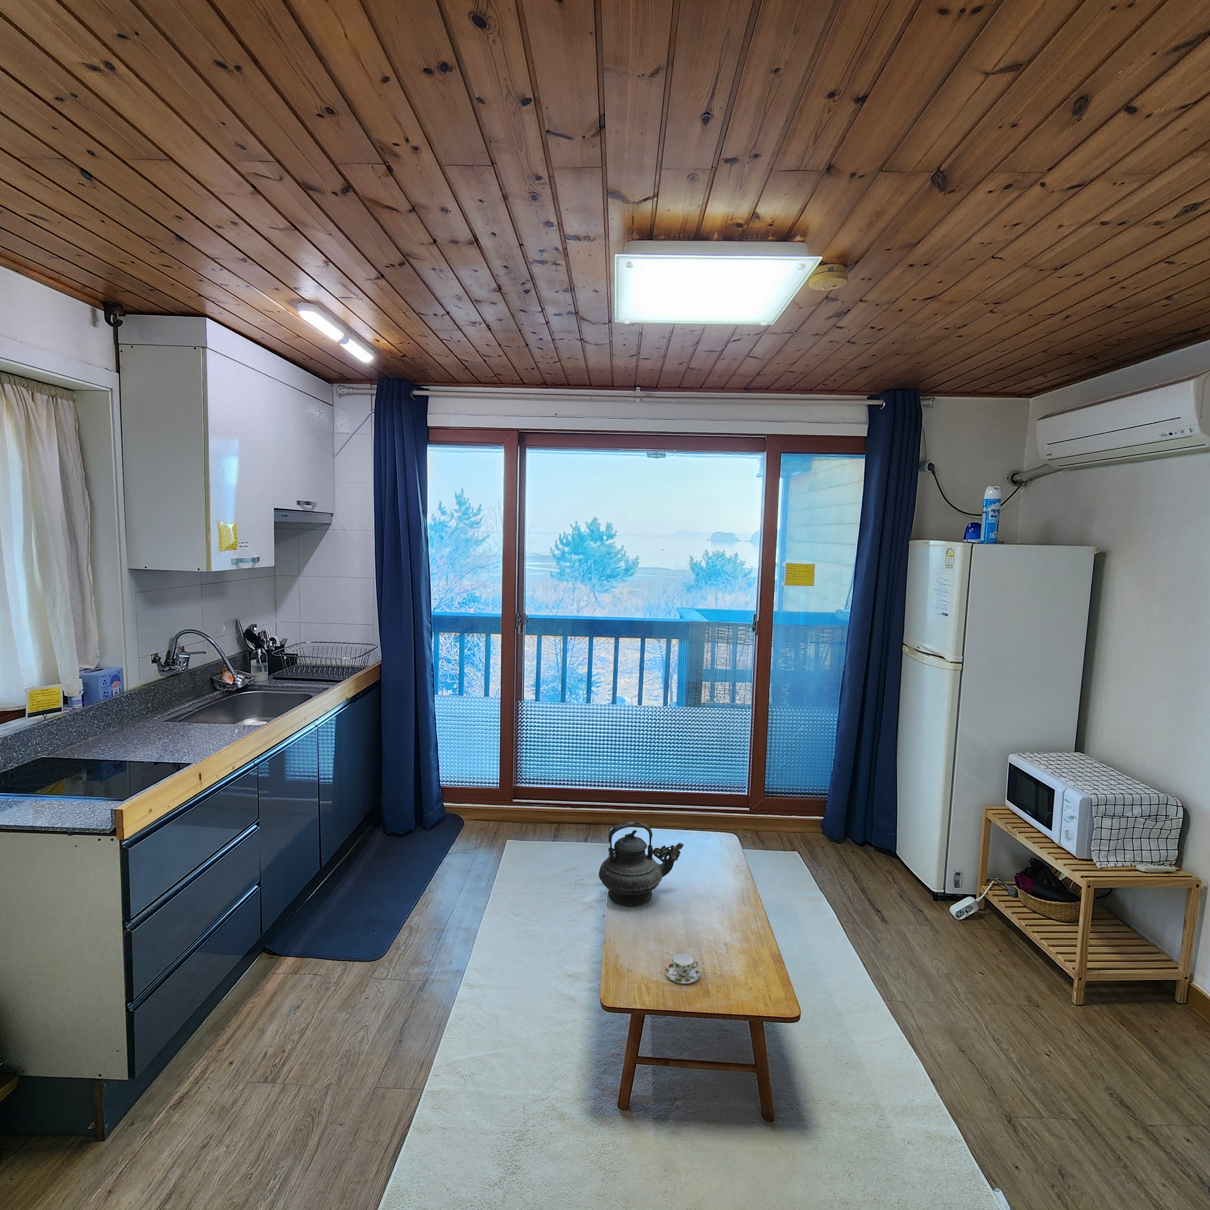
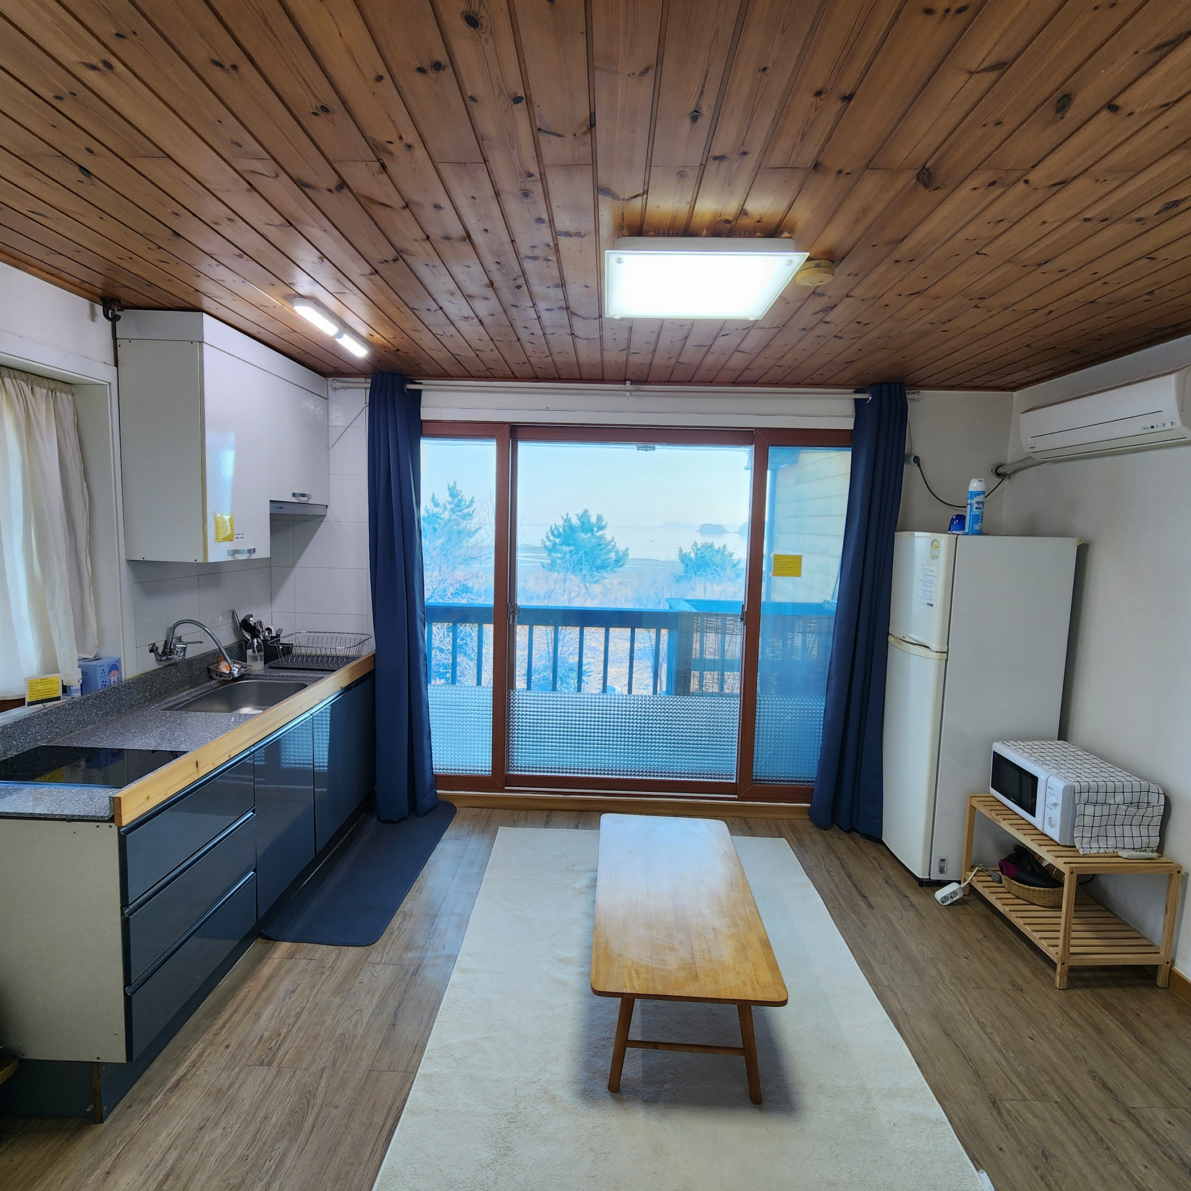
- teapot (642, 859)
- teacup (683, 966)
